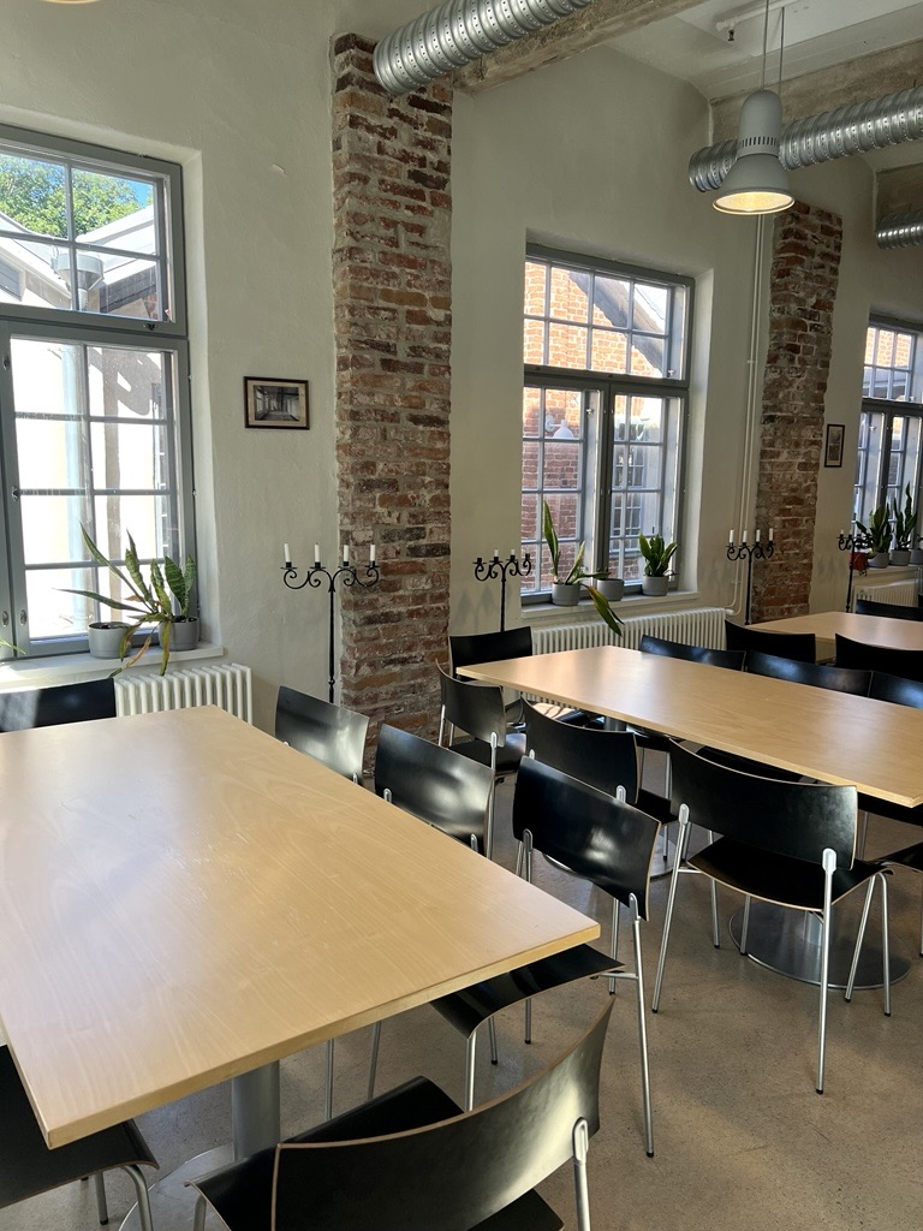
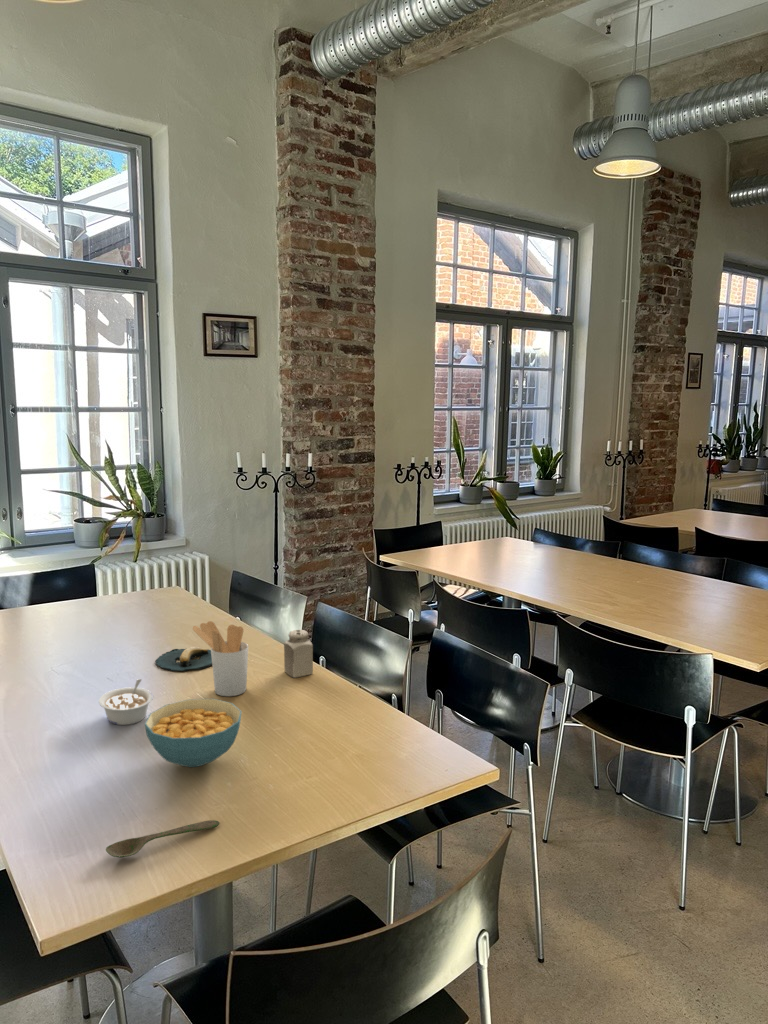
+ legume (125, 704)
+ utensil holder (221, 656)
+ banana (188, 654)
+ cereal bowl (194, 739)
+ spoon (165, 835)
+ salt shaker (298, 652)
